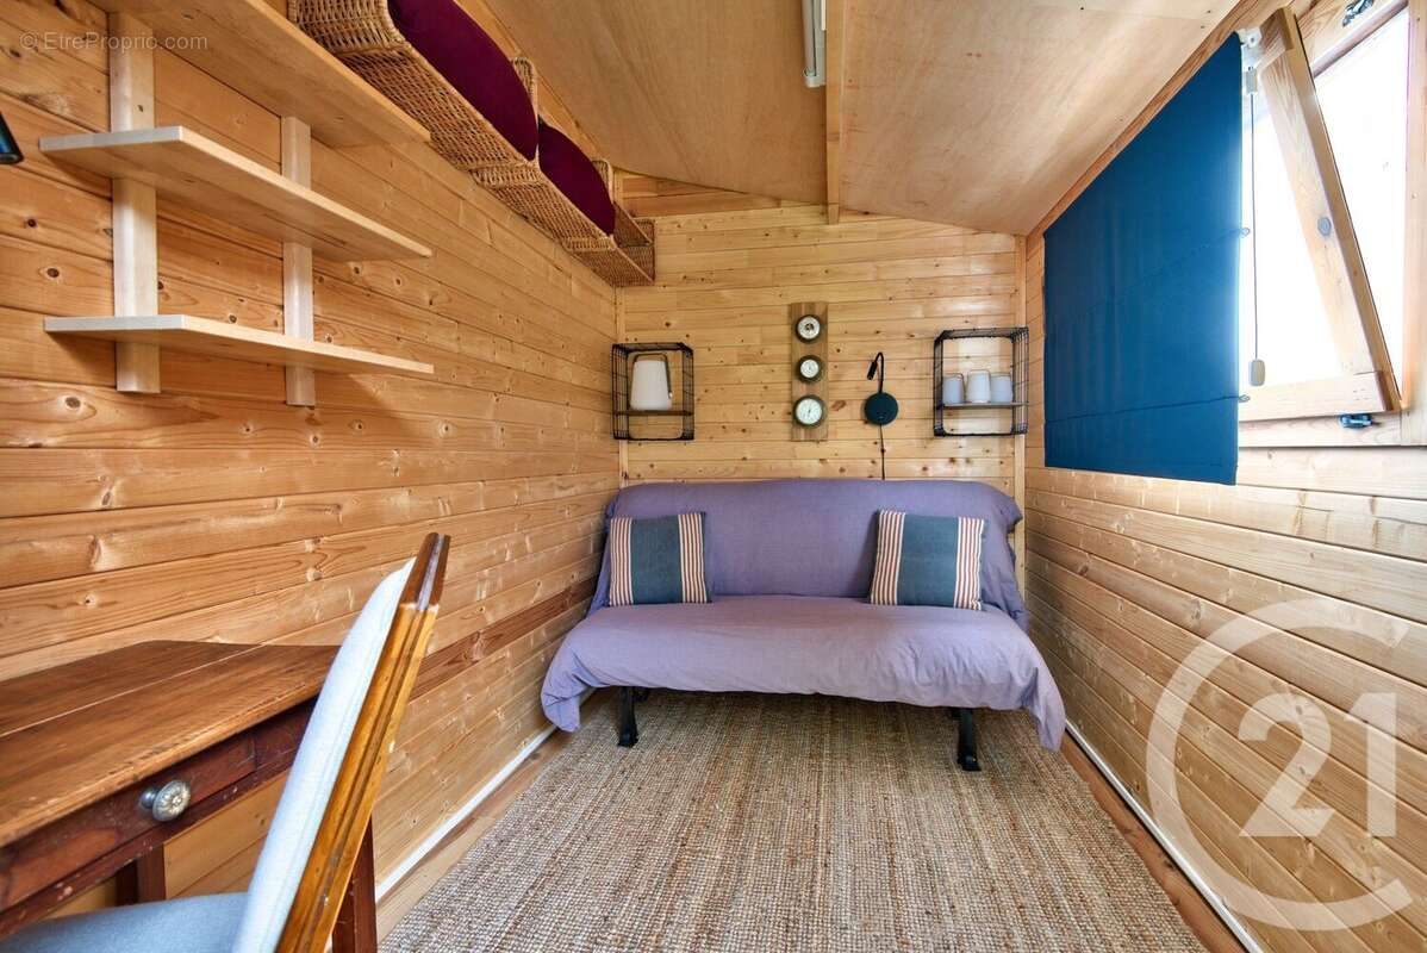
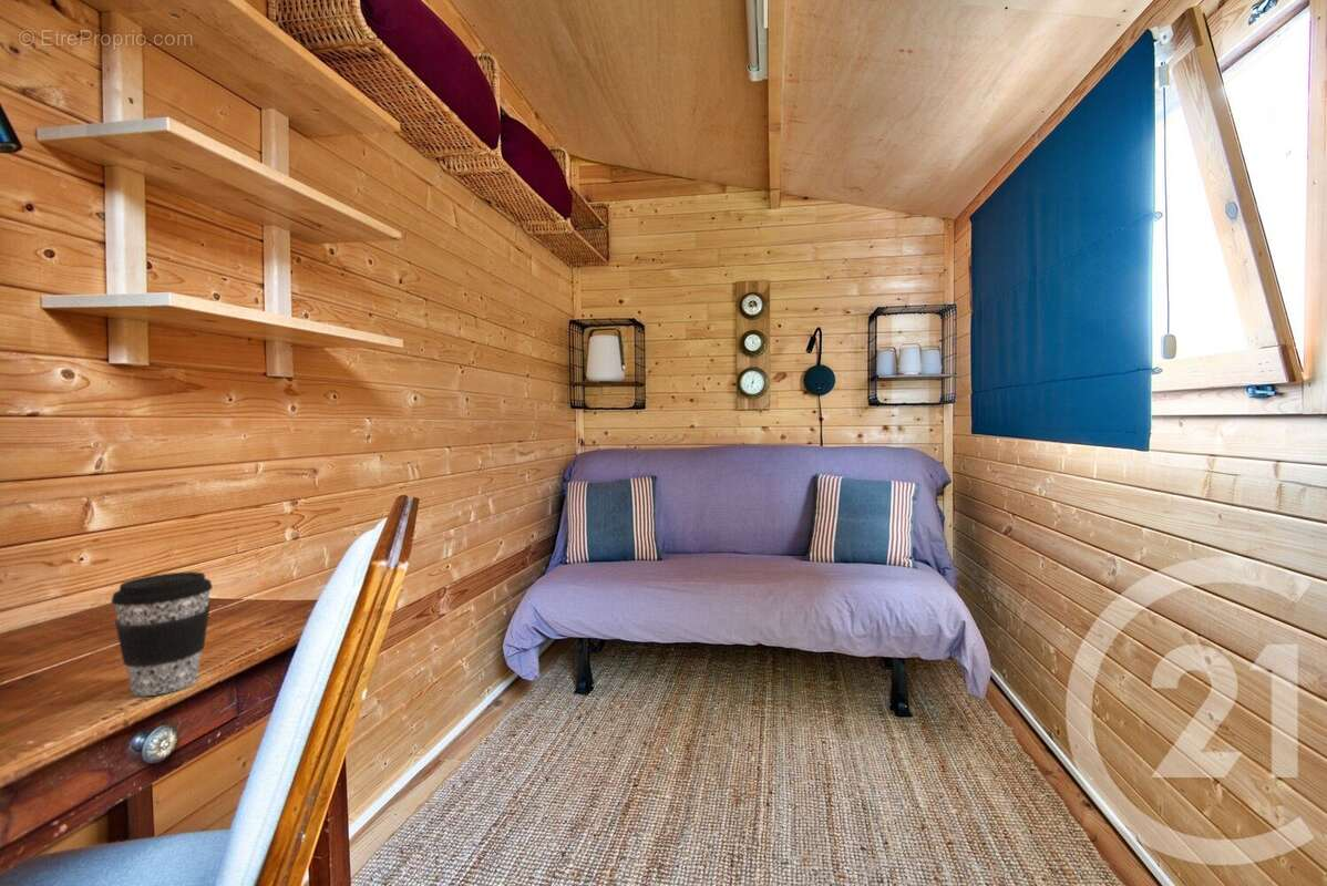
+ coffee cup (164, 631)
